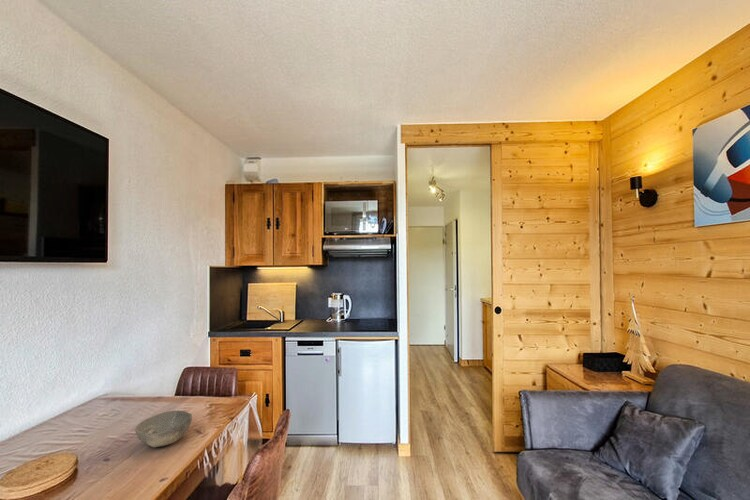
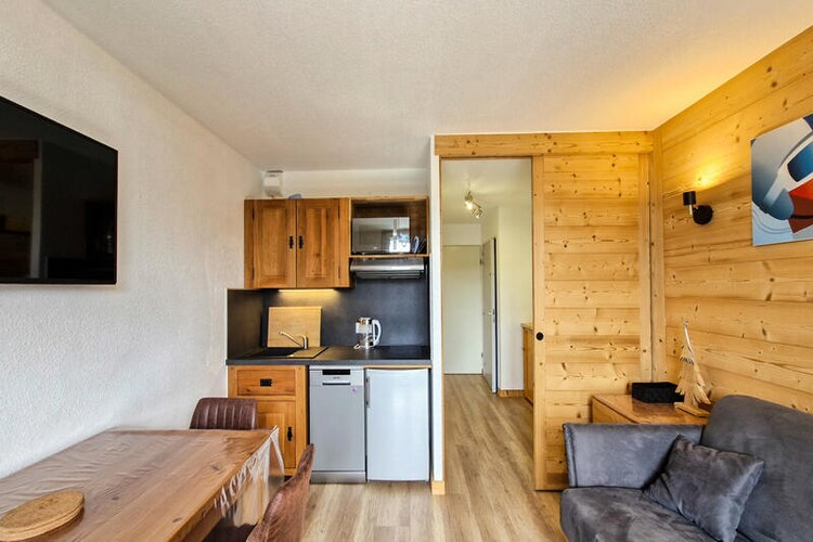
- bowl (164, 430)
